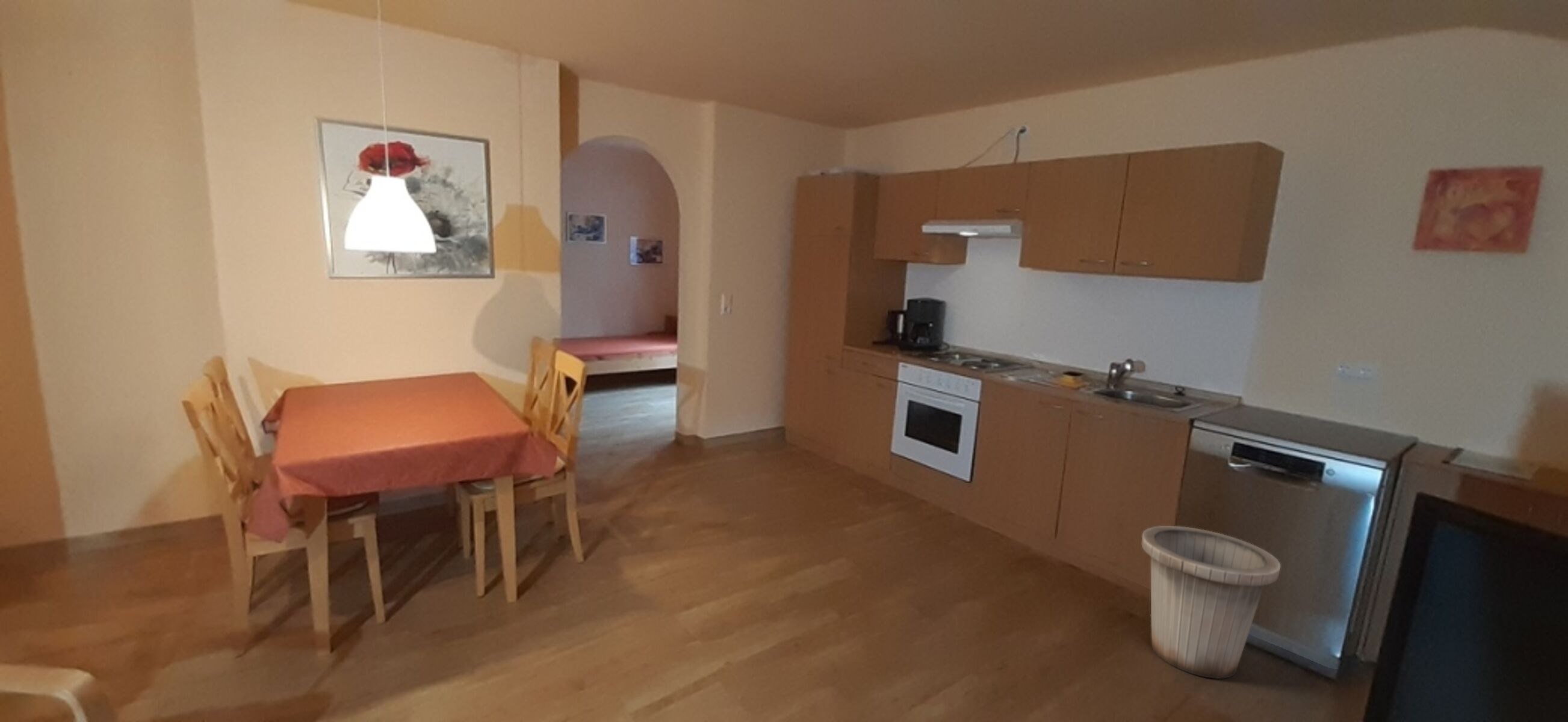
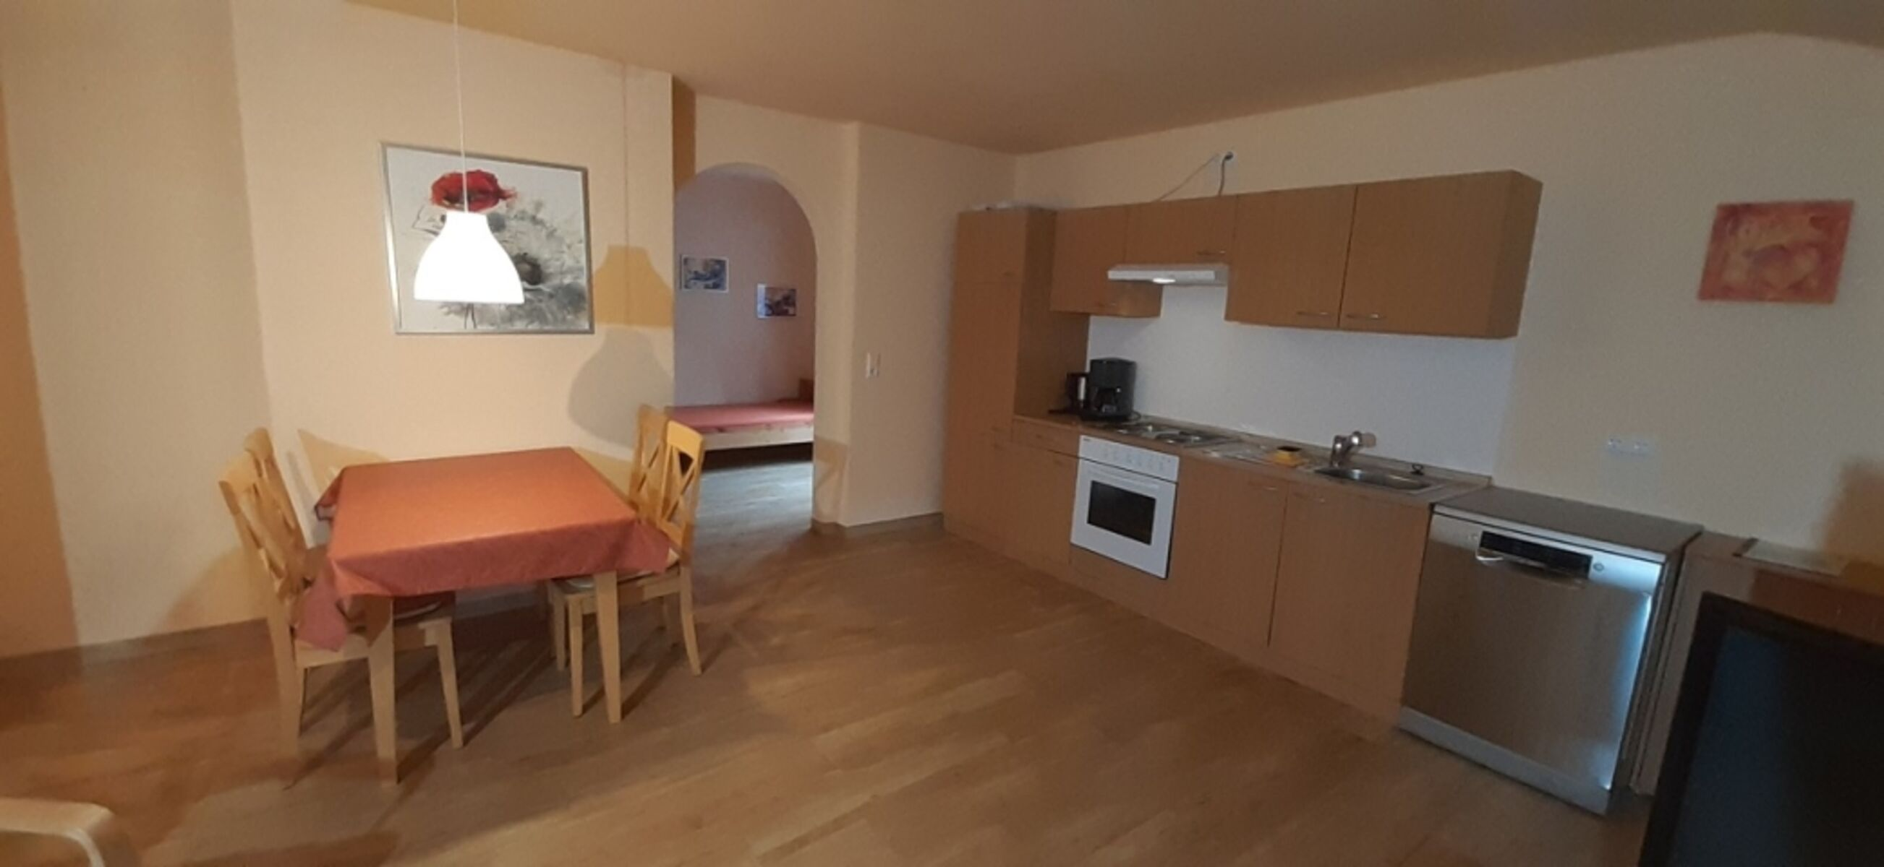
- trash can (1200, 602)
